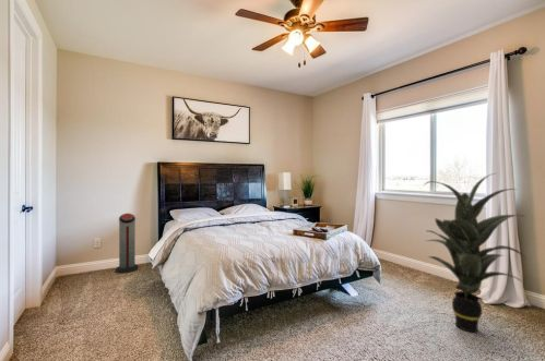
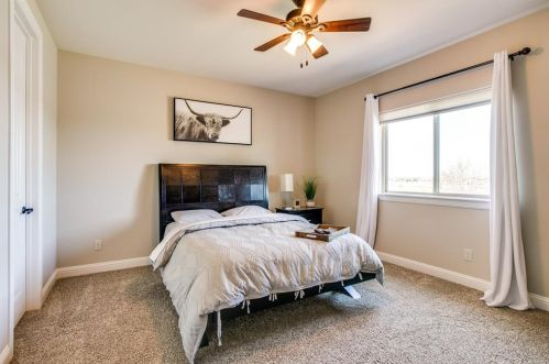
- indoor plant (474, 252)
- air purifier (127, 241)
